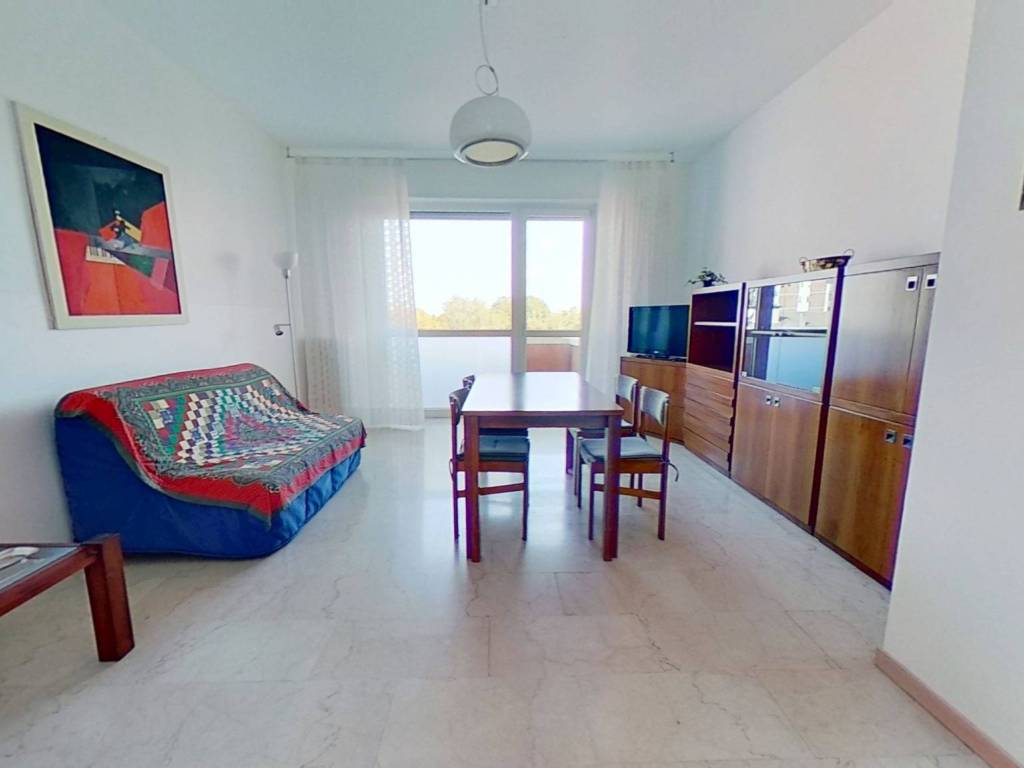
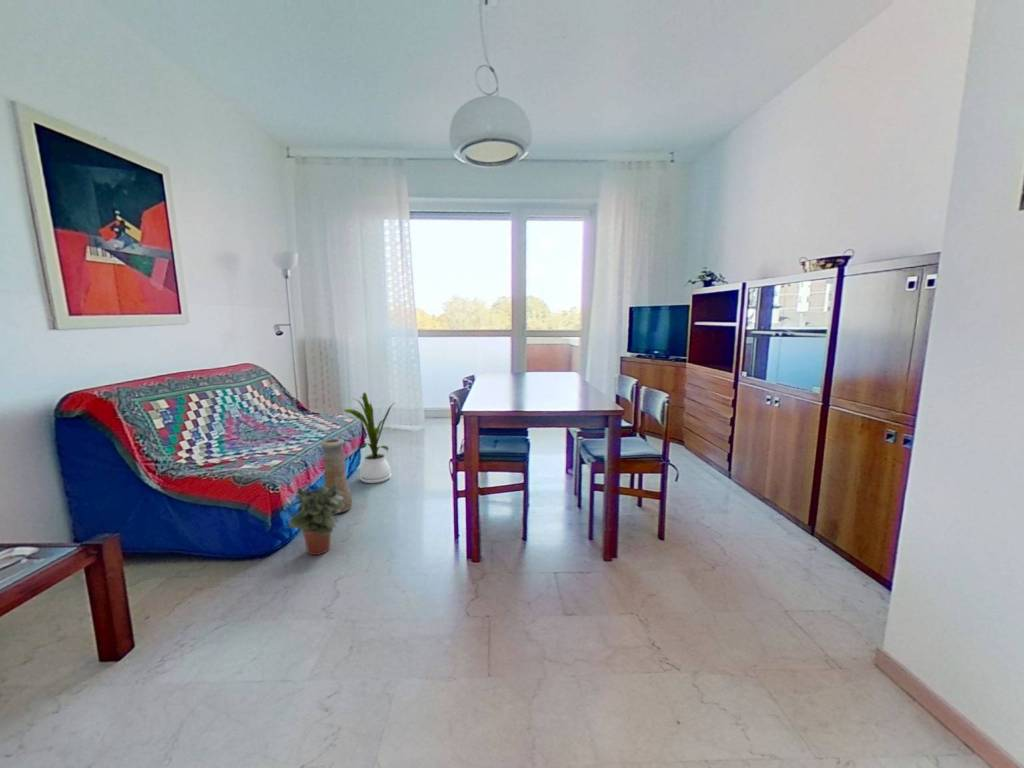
+ house plant (371, 434)
+ potted plant (316, 517)
+ vase (336, 475)
